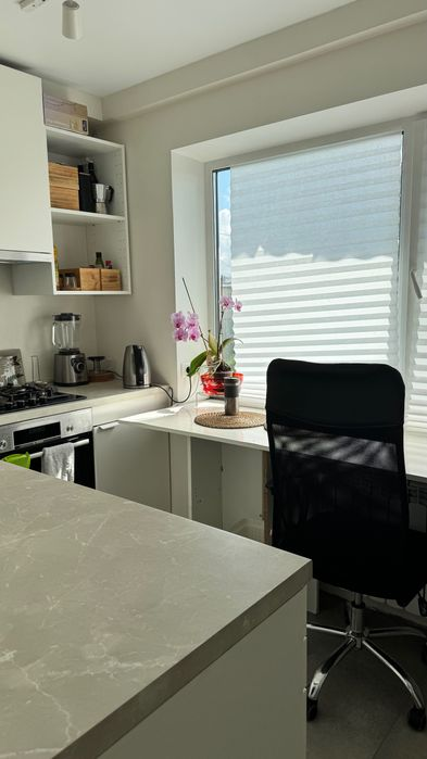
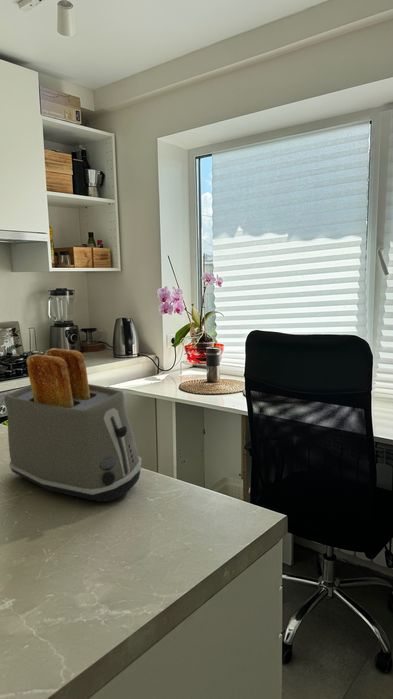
+ toaster (71, 416)
